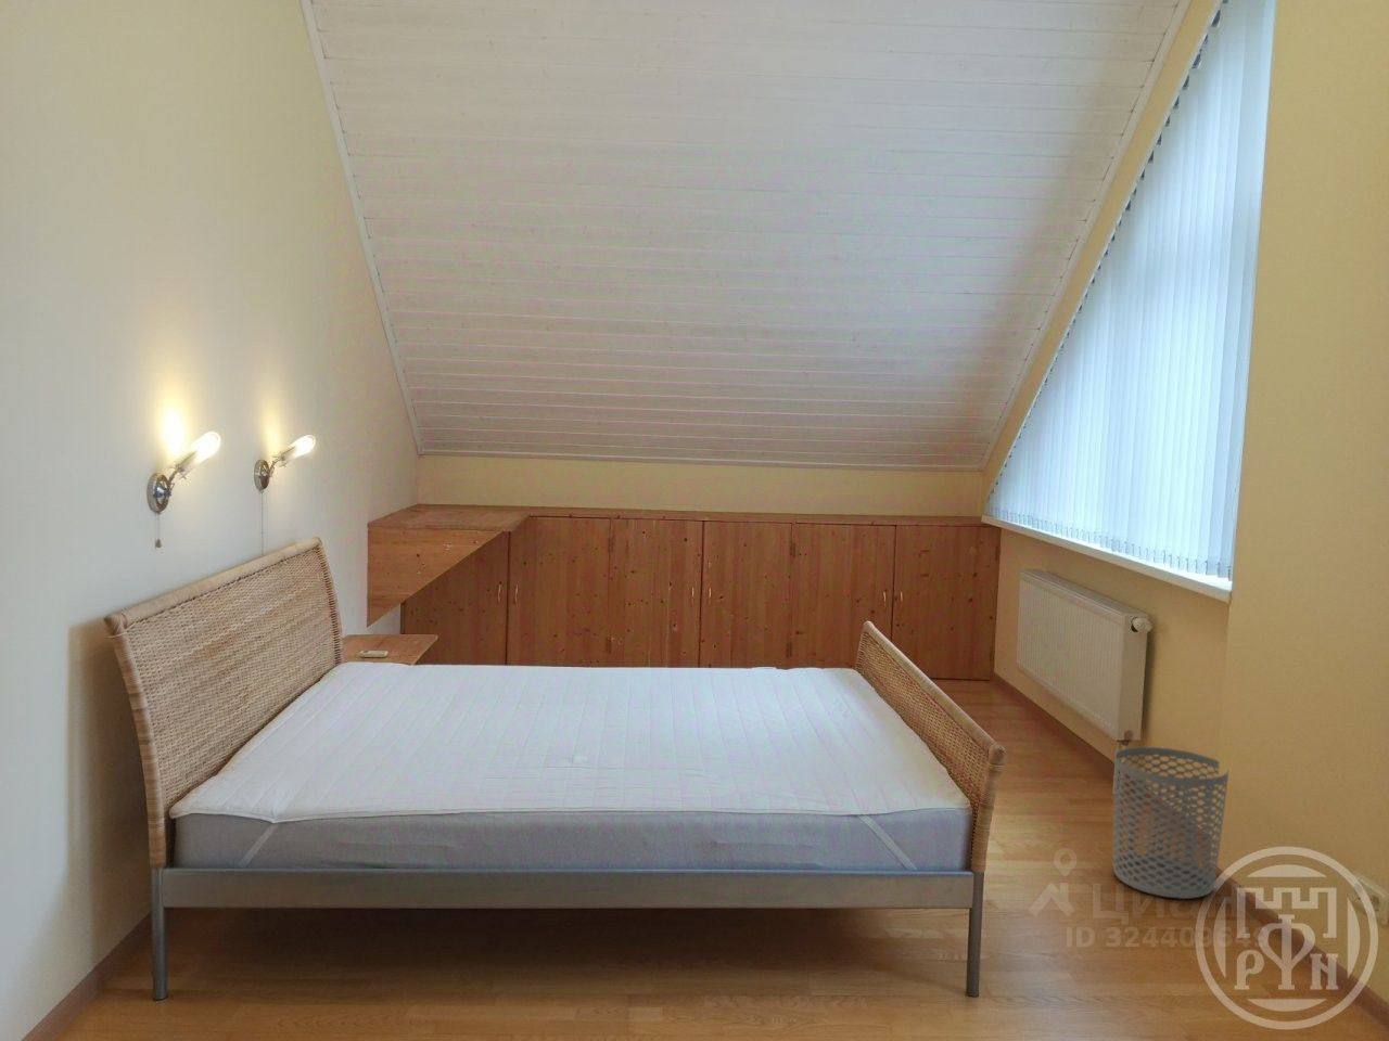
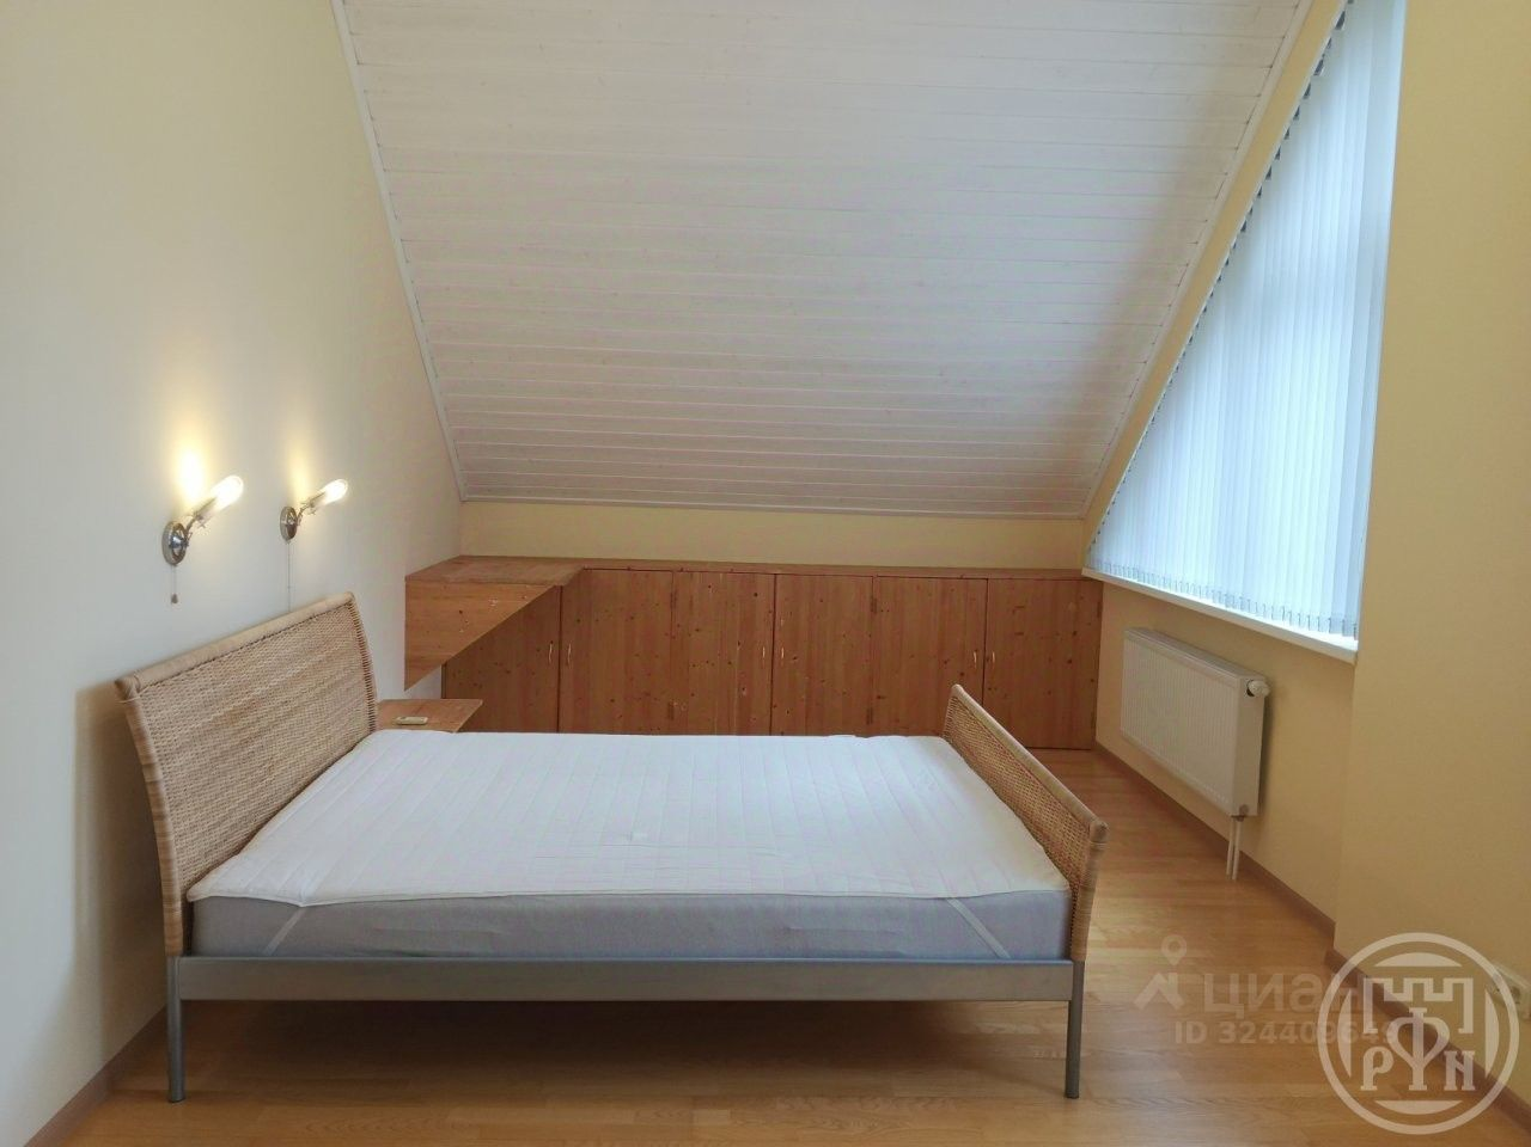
- waste bin (1167, 821)
